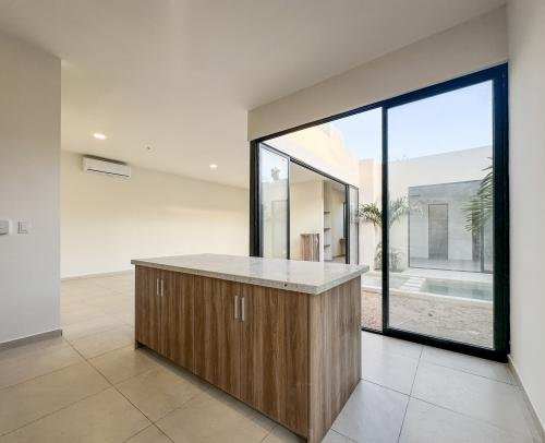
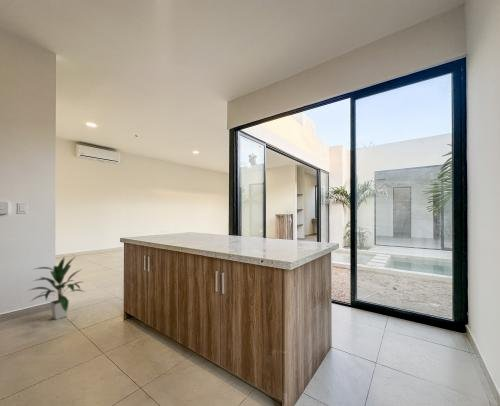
+ indoor plant (59, 287)
